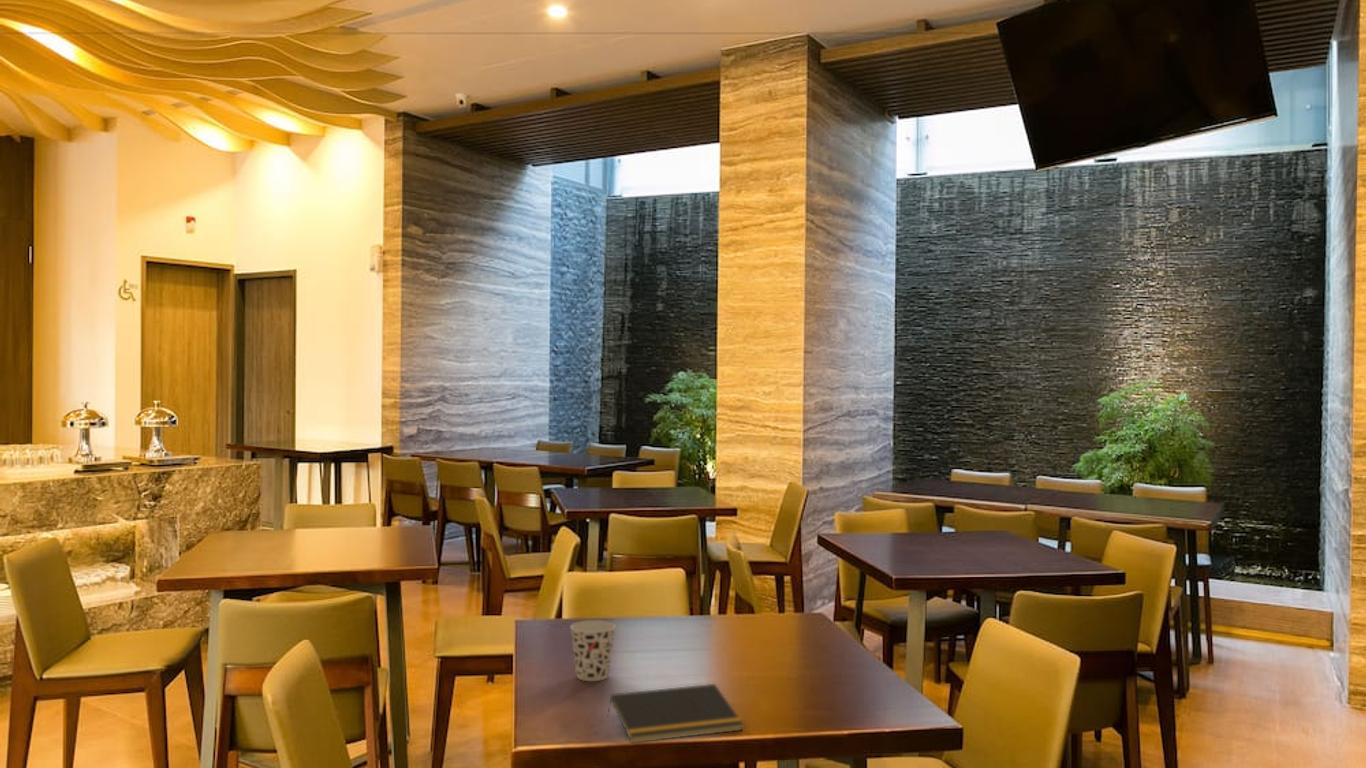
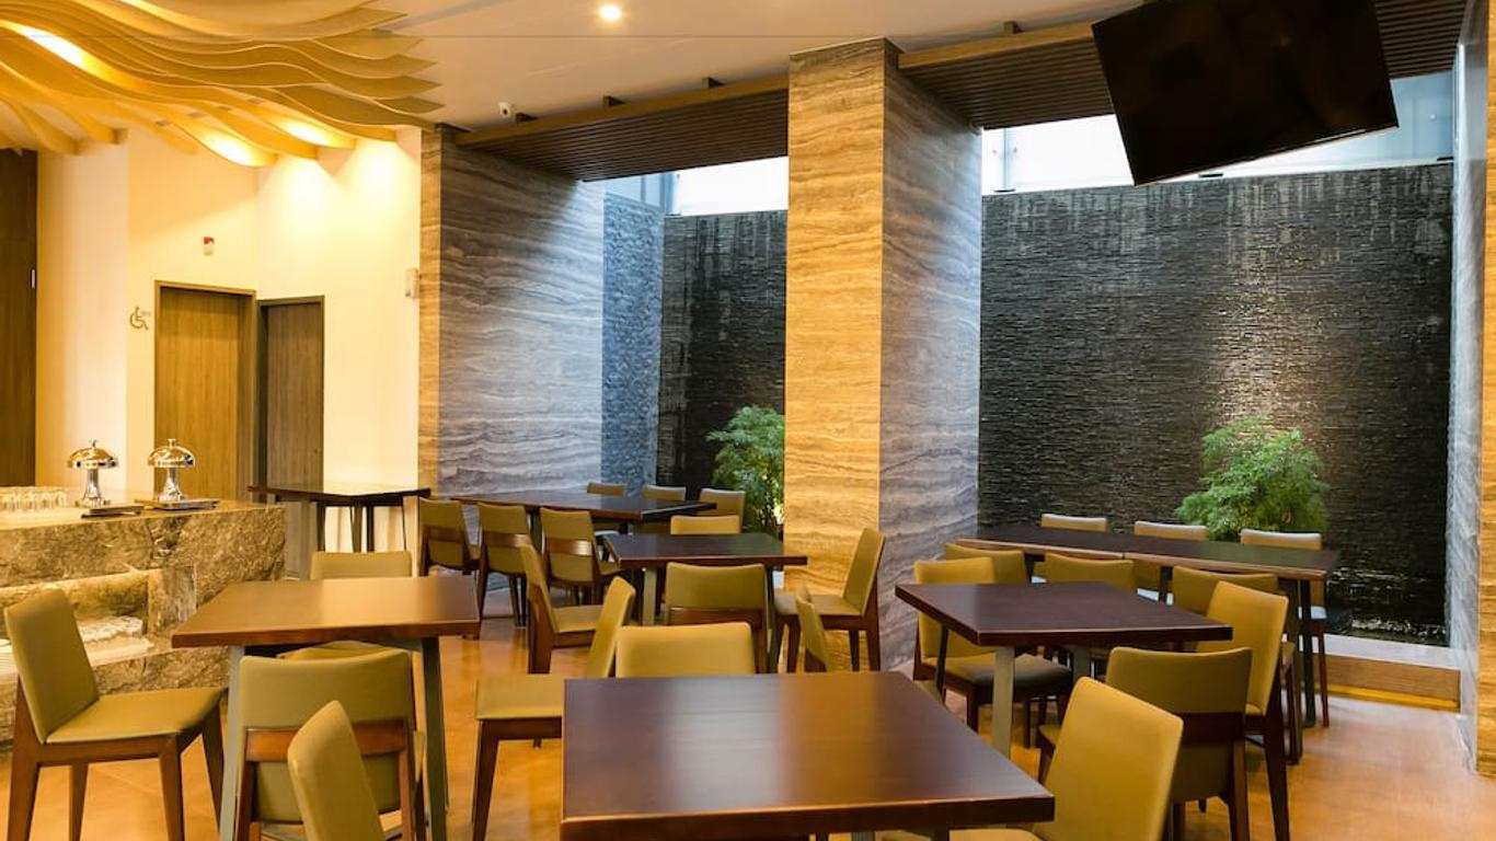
- notepad (675, 711)
- cup (592, 651)
